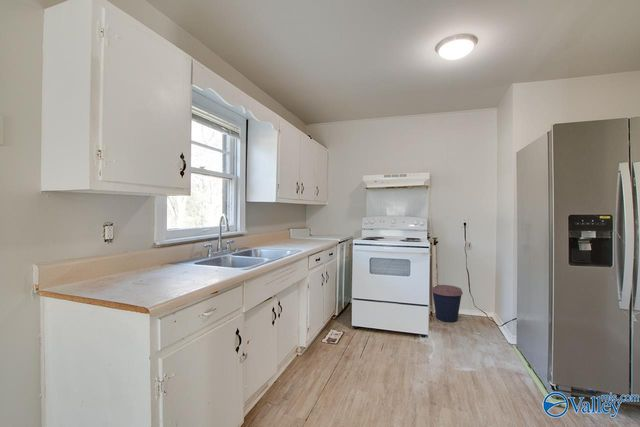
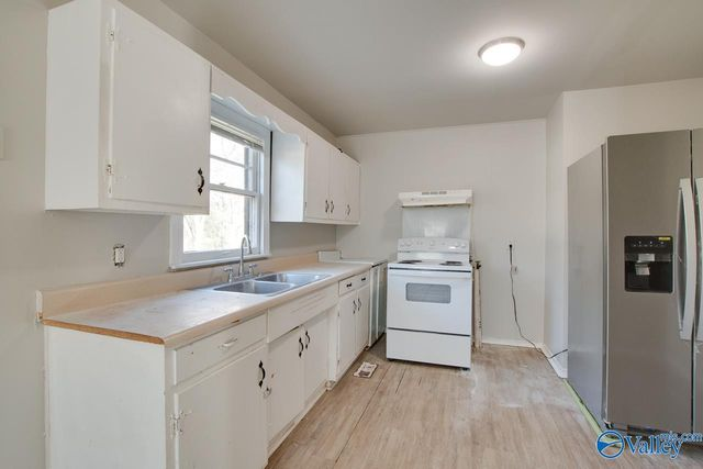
- coffee cup (446, 303)
